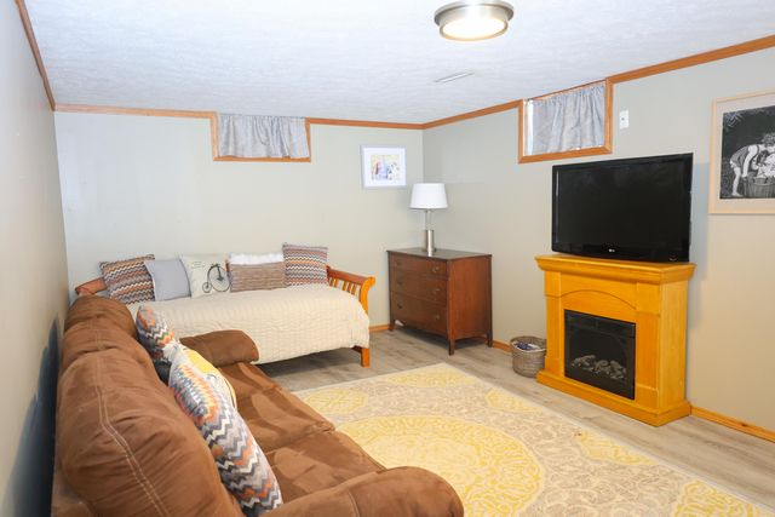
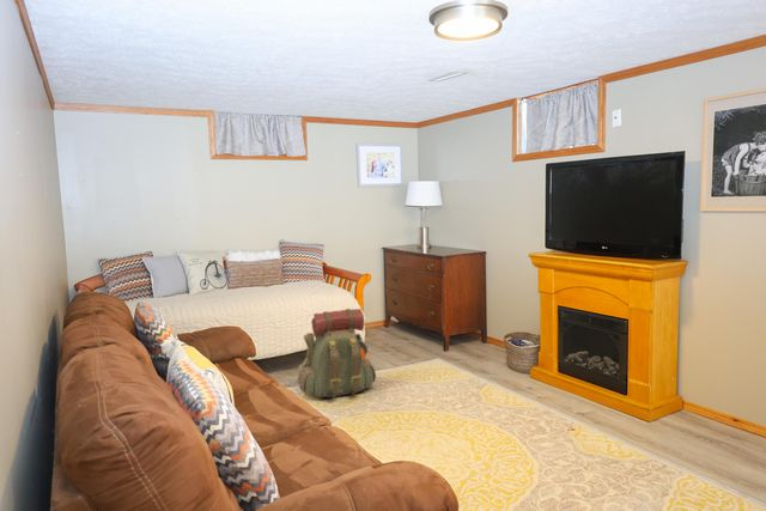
+ backpack (336, 351)
